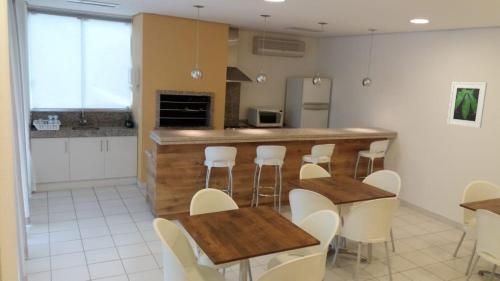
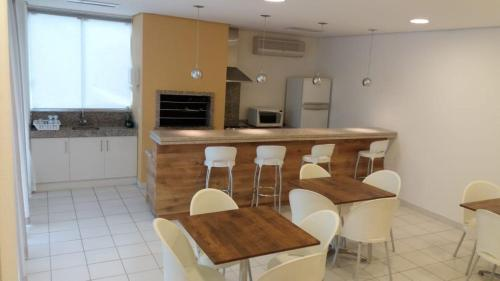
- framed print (466, 104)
